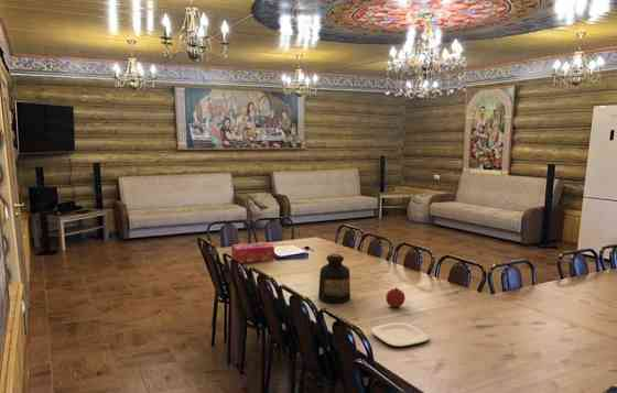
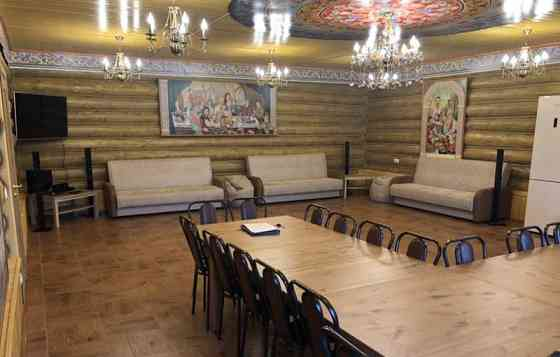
- plate (399, 335)
- bottle (334, 276)
- fruit (394, 296)
- tissue box (252, 252)
